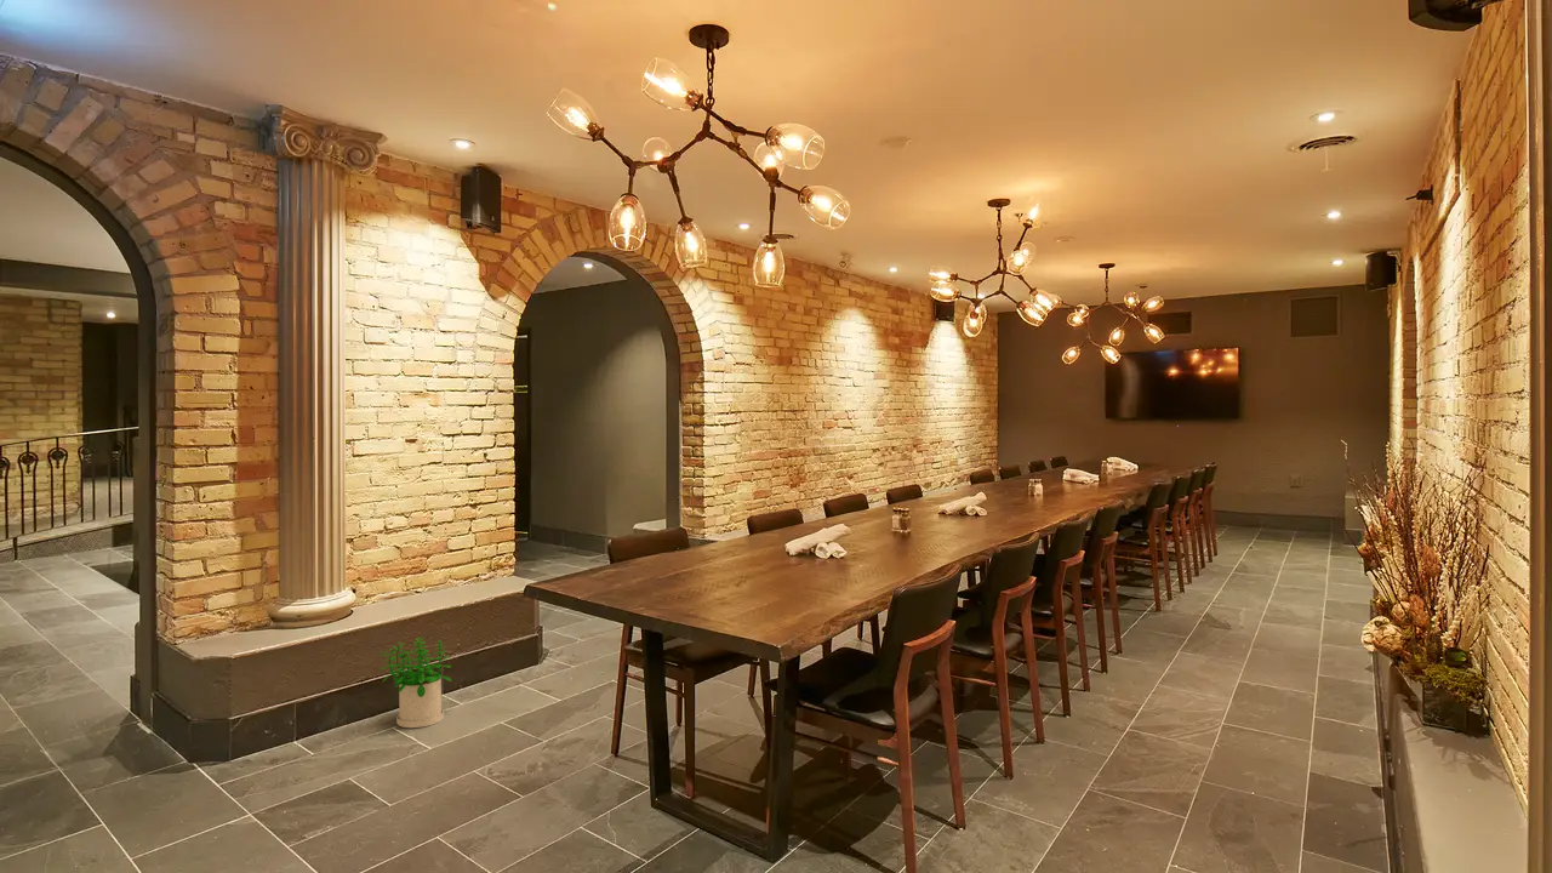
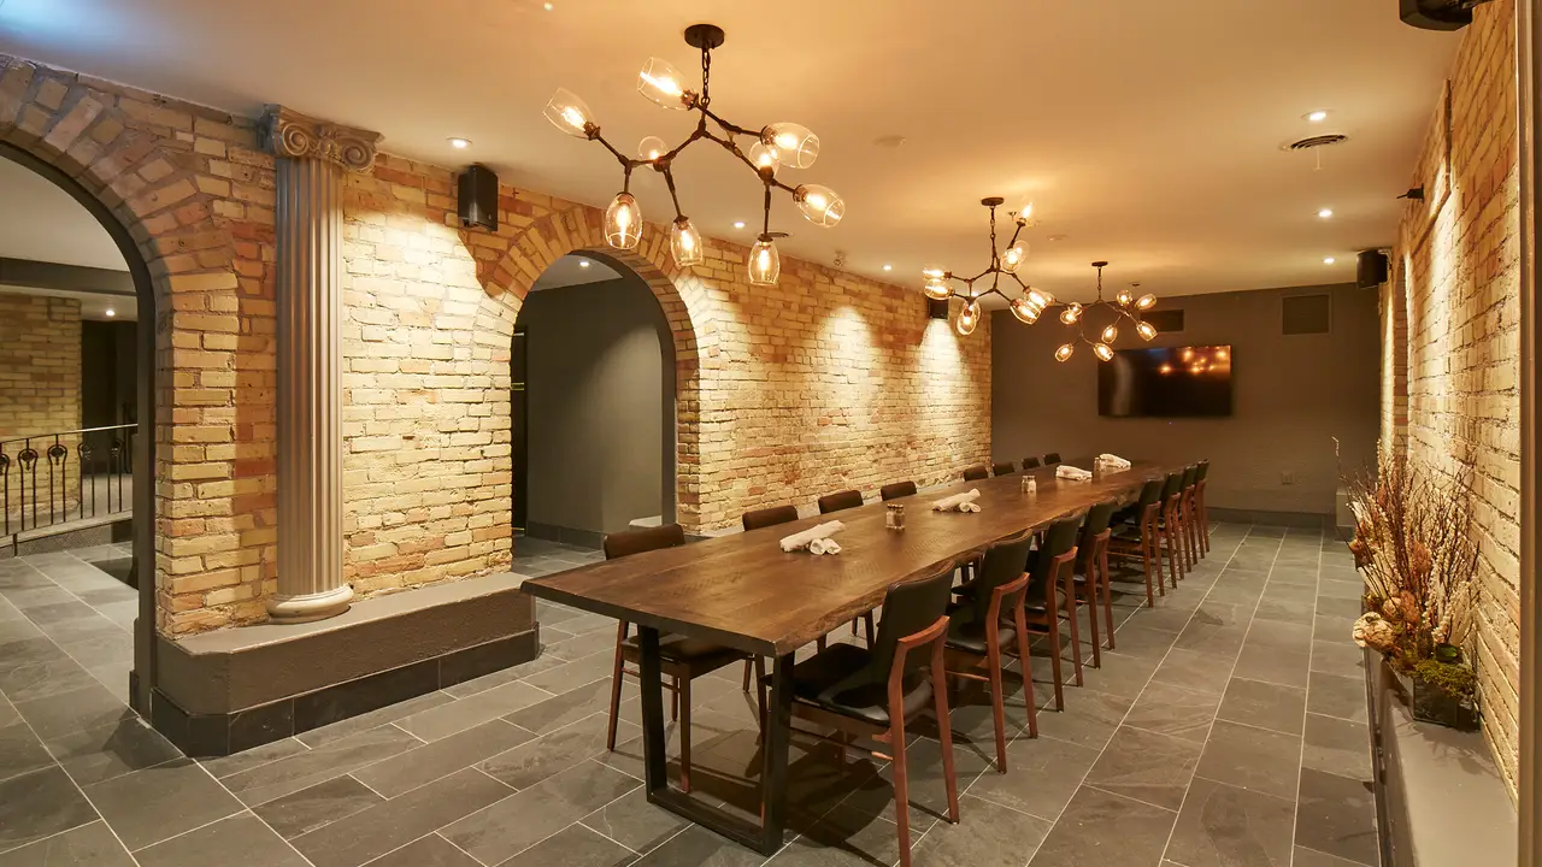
- potted plant (415, 680)
